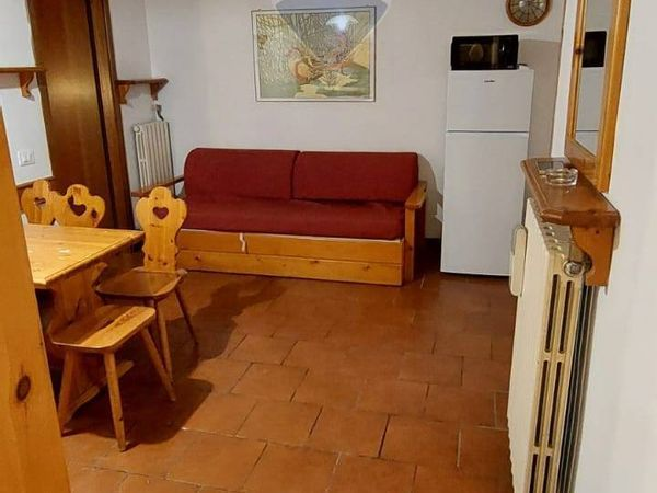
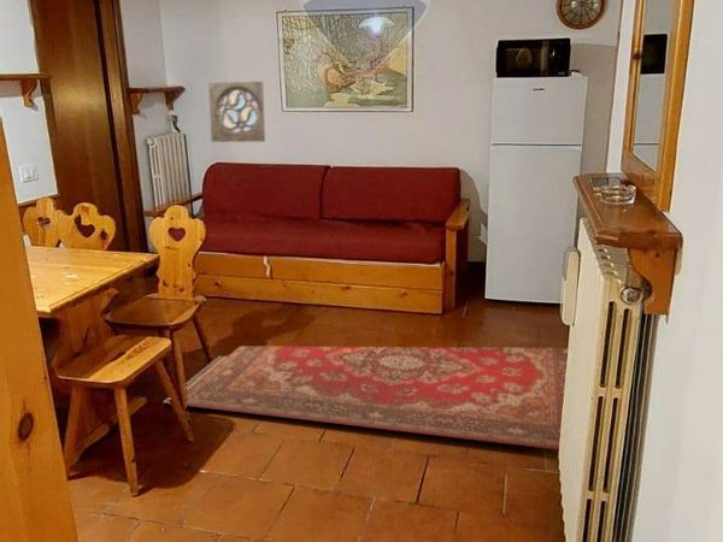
+ wall ornament (236, 112)
+ area rug (402, 361)
